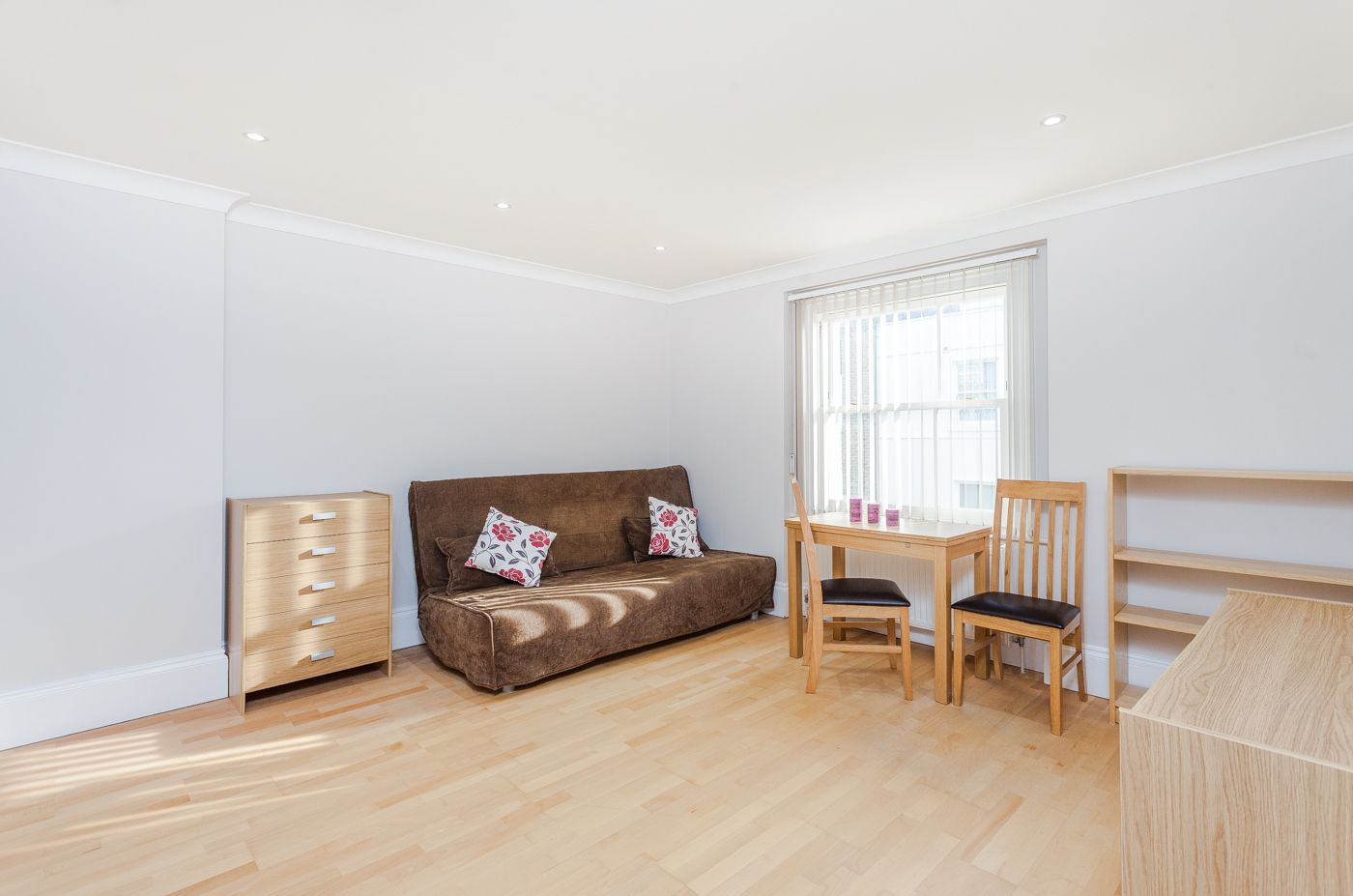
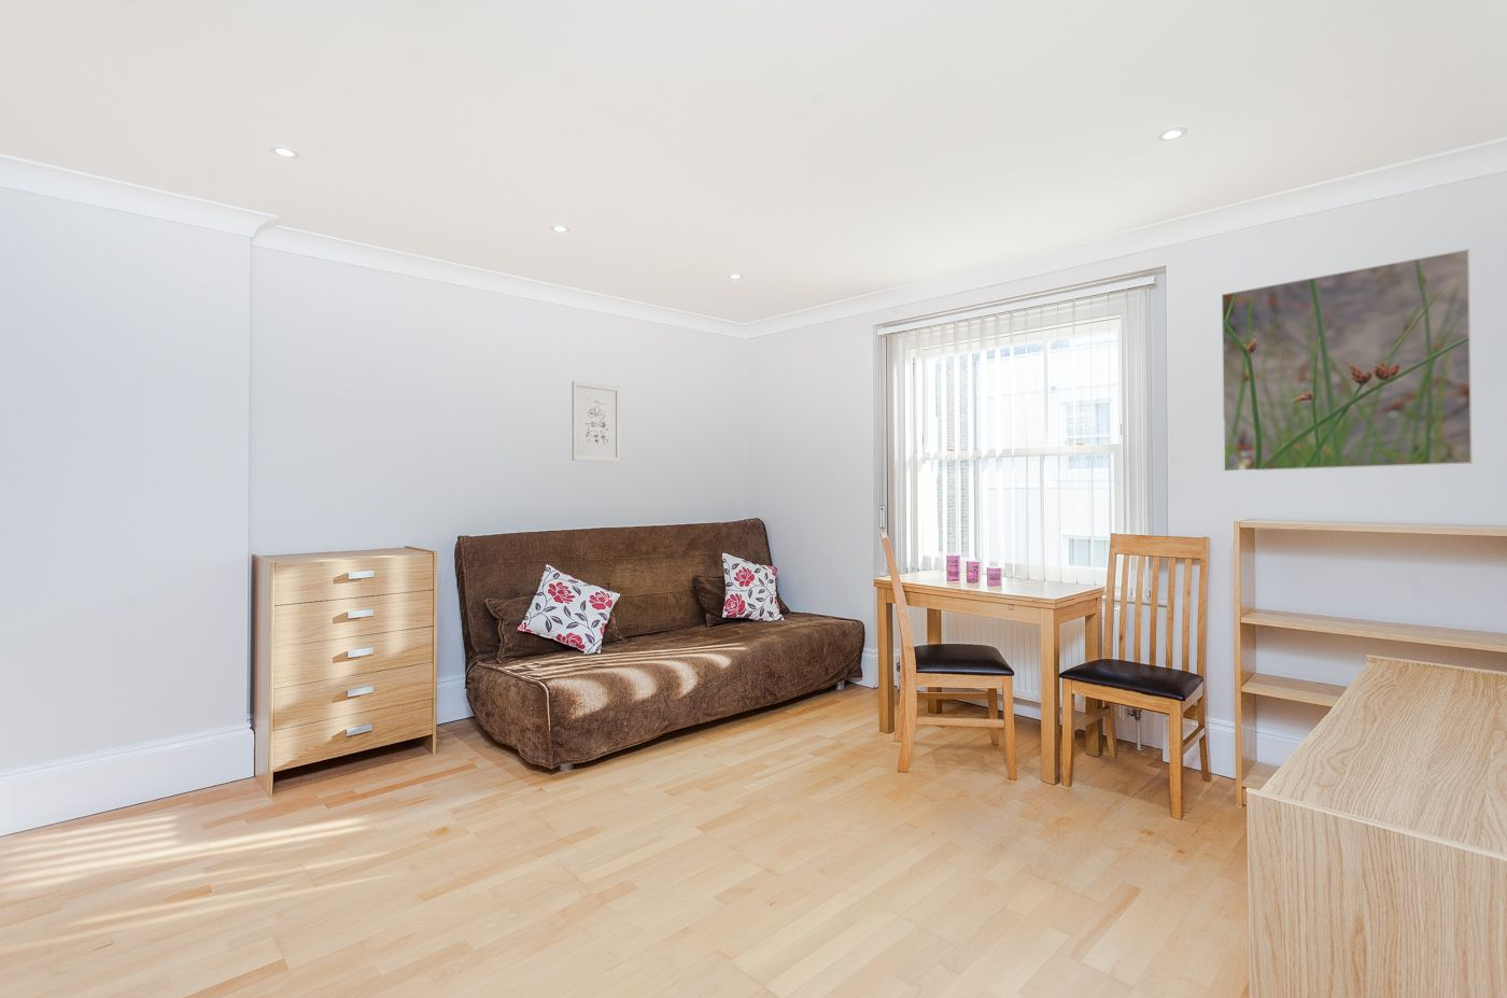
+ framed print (1334, 370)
+ wall art (596, 422)
